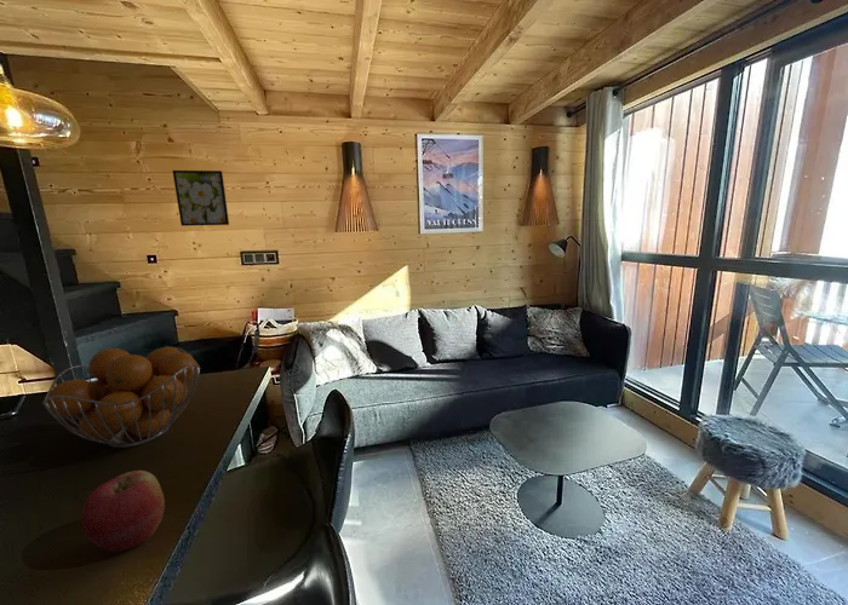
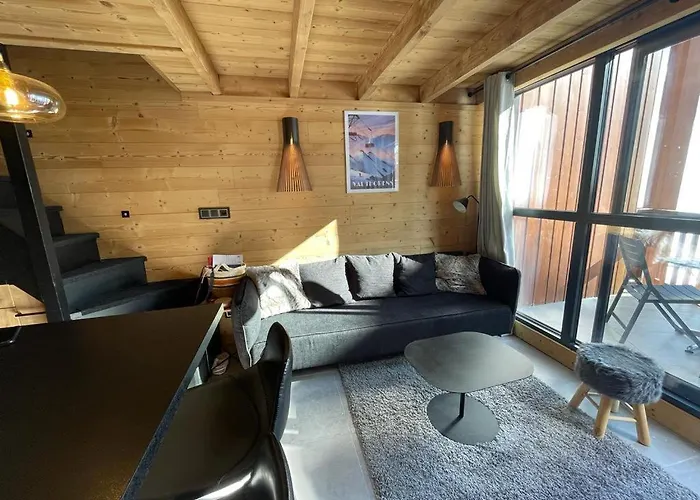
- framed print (201, 198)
- fruit basket (132, 392)
- apple (125, 509)
